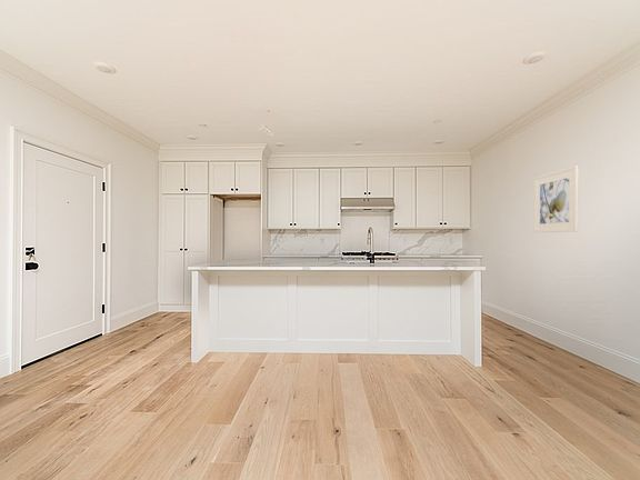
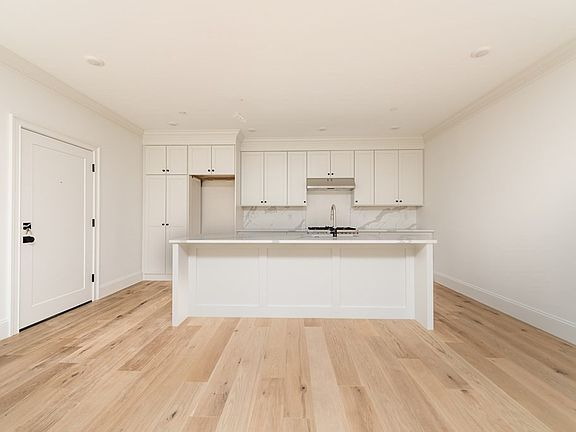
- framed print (553, 201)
